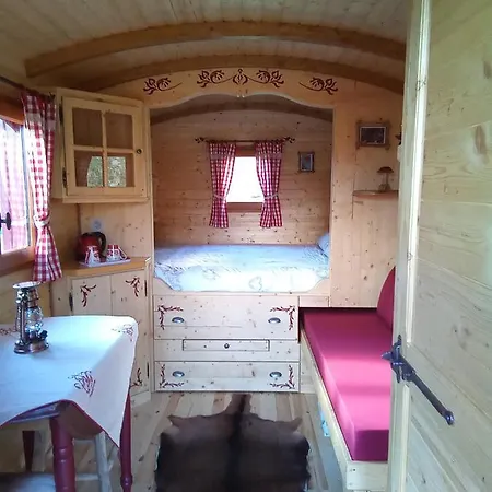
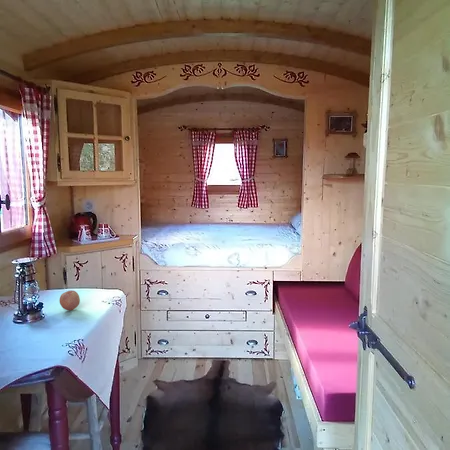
+ fruit (70, 300)
